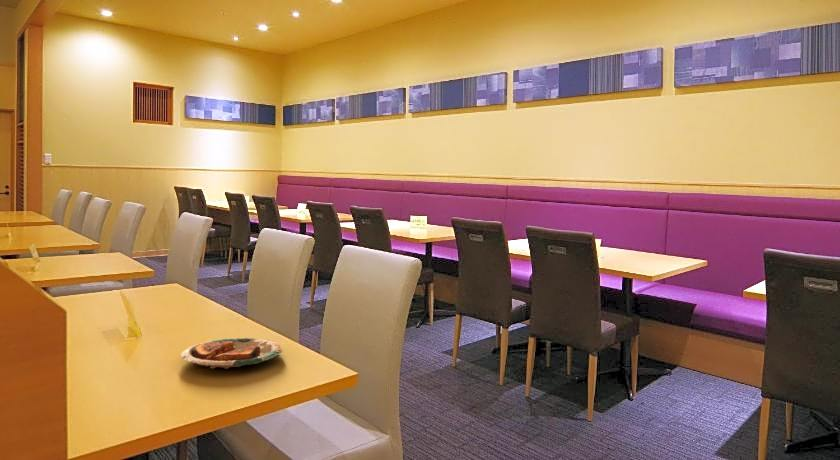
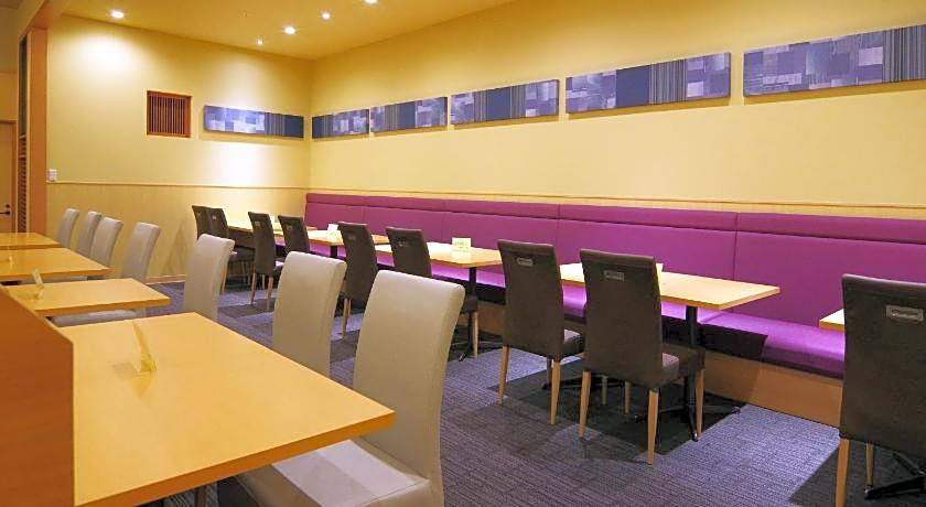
- plate (234, 351)
